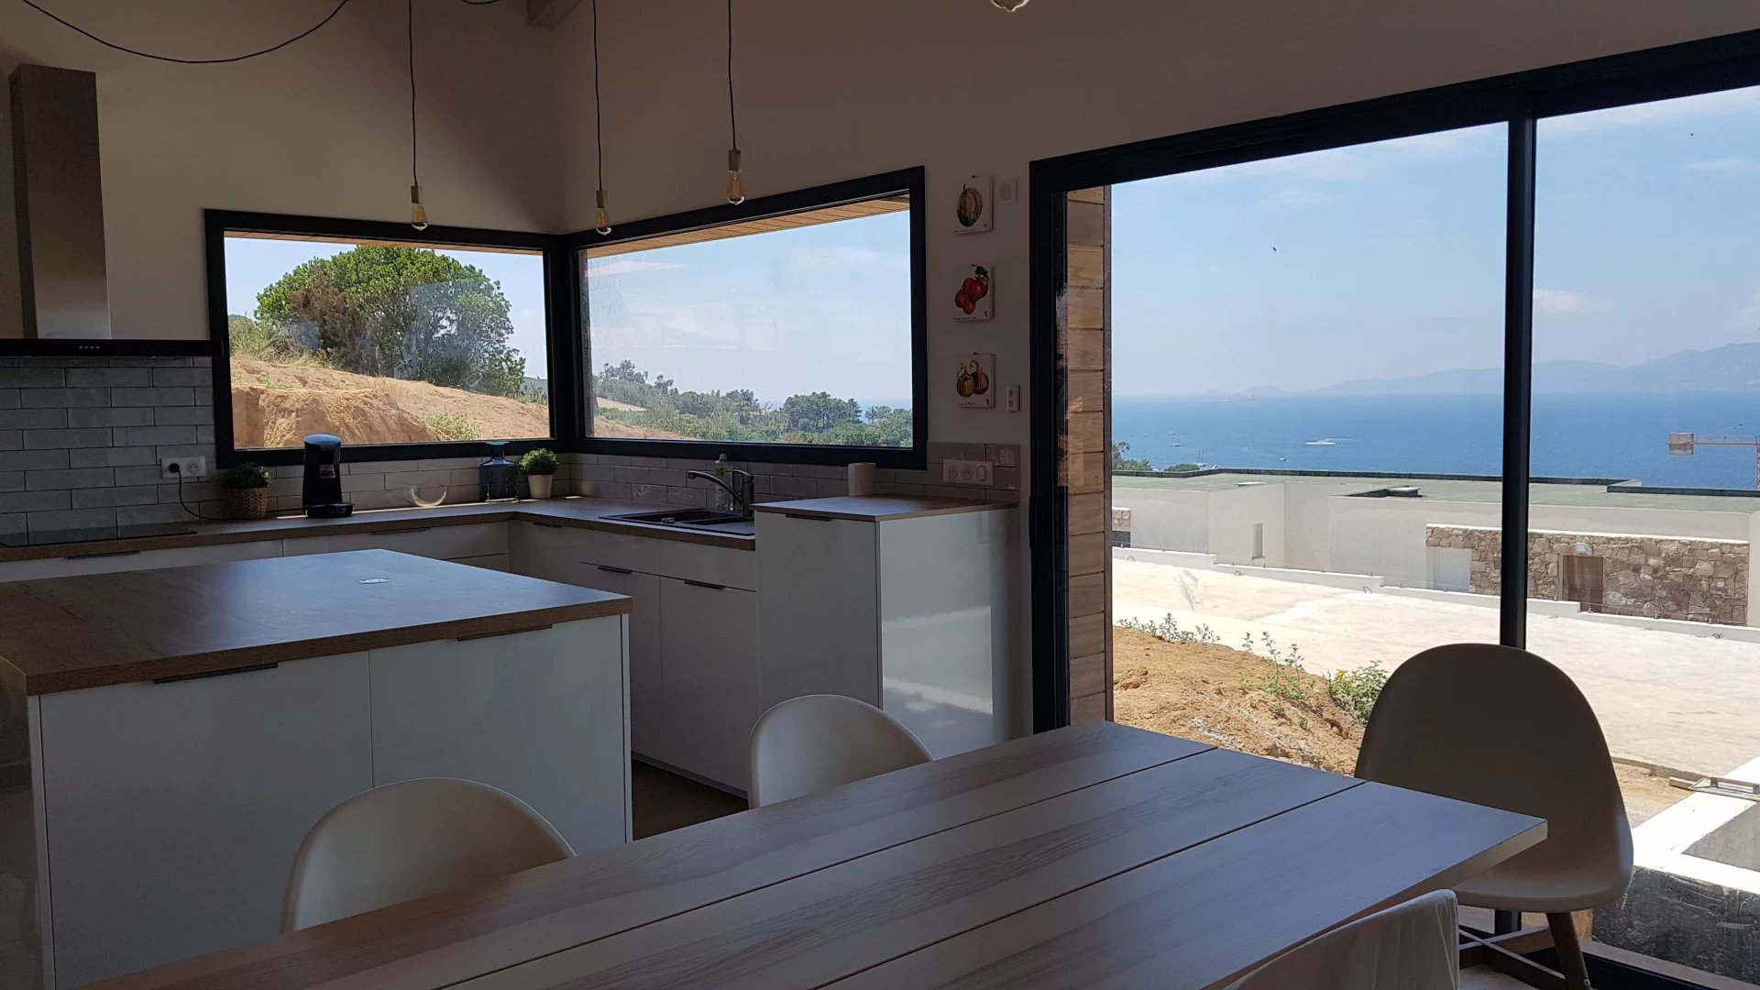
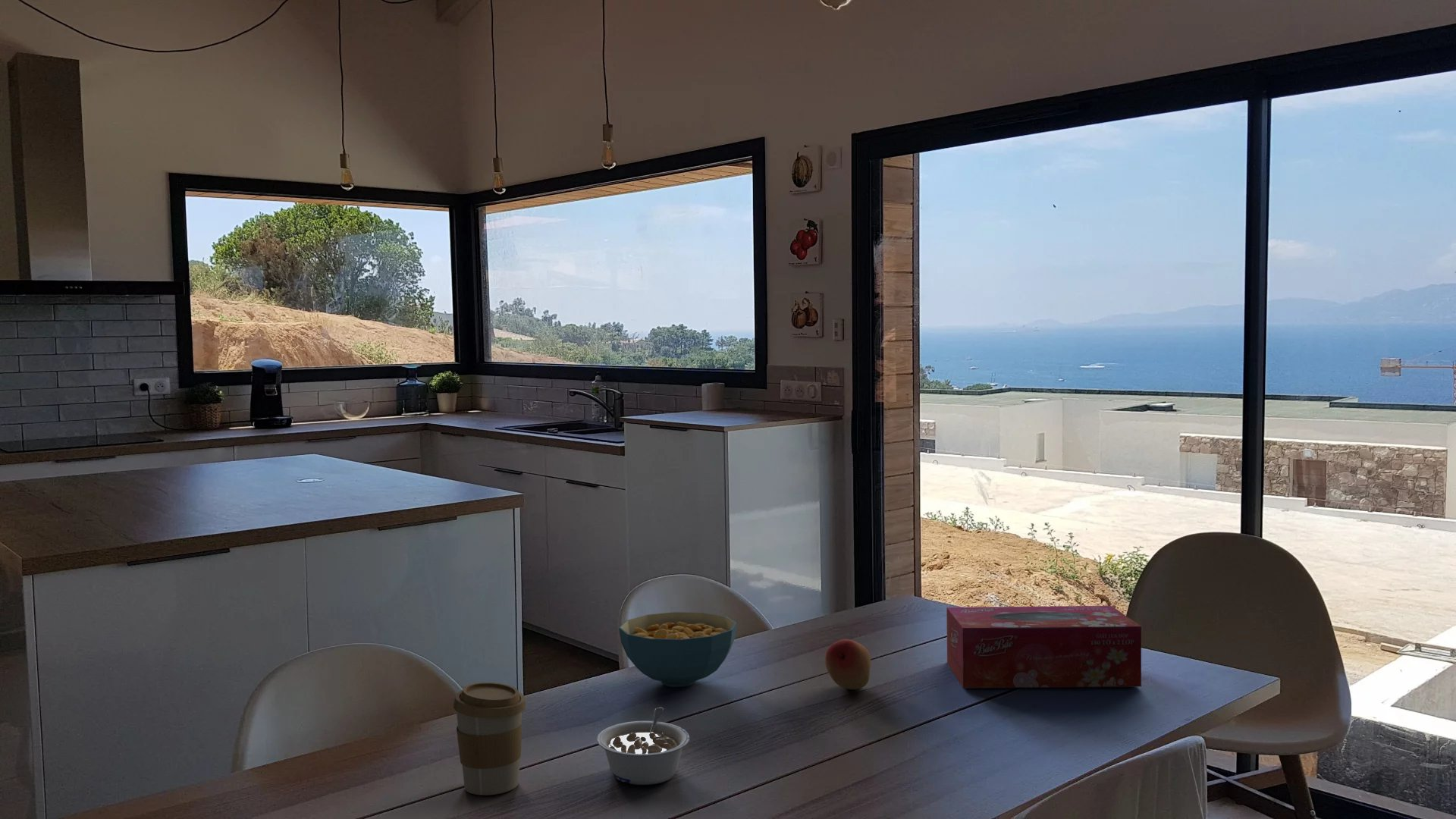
+ fruit (848, 664)
+ legume (642, 749)
+ coffee cup (490, 736)
+ cereal bowl (678, 653)
+ tissue box (1040, 645)
